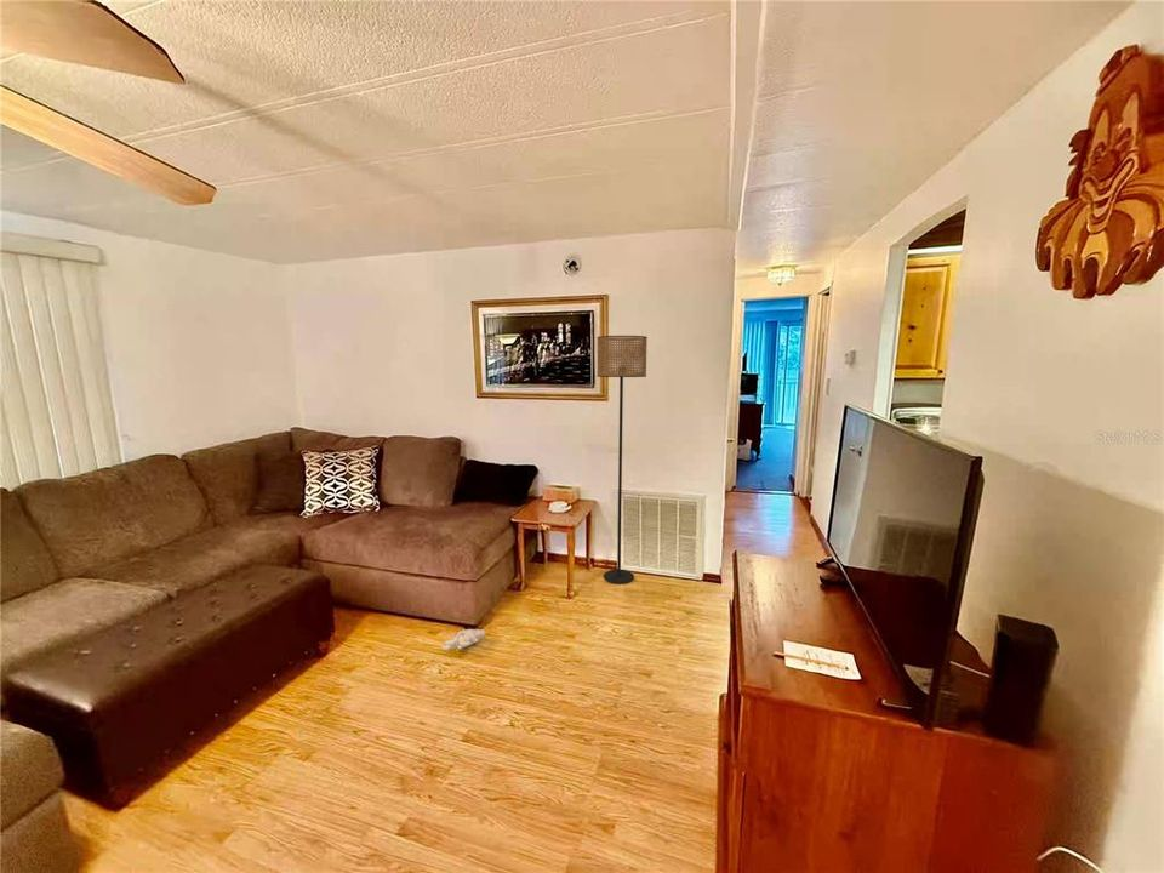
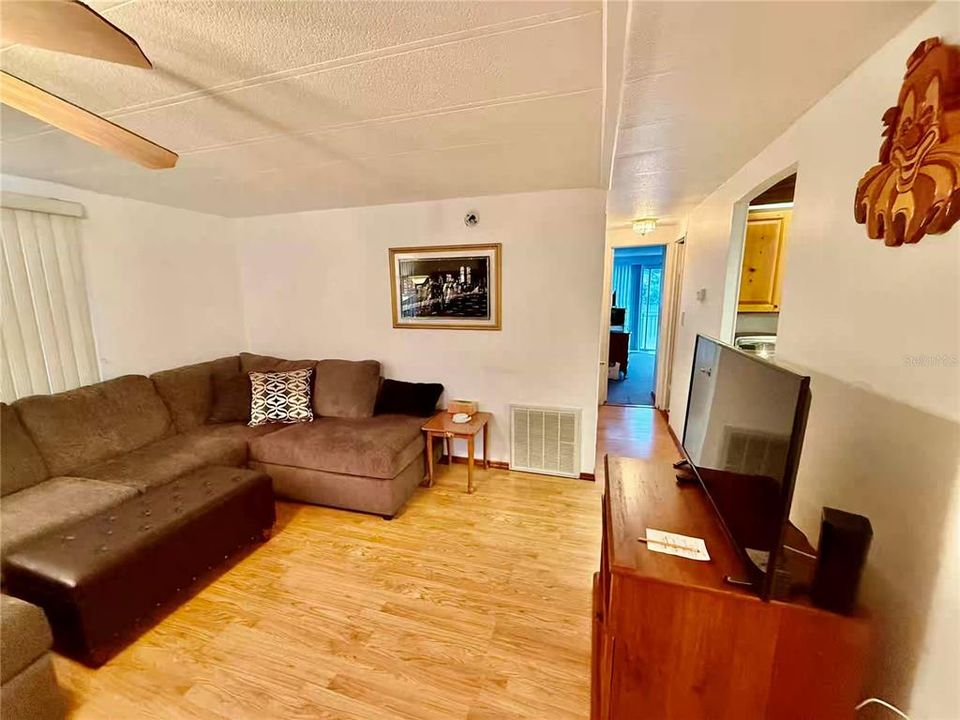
- floor lamp (620, 461)
- plush toy (447, 640)
